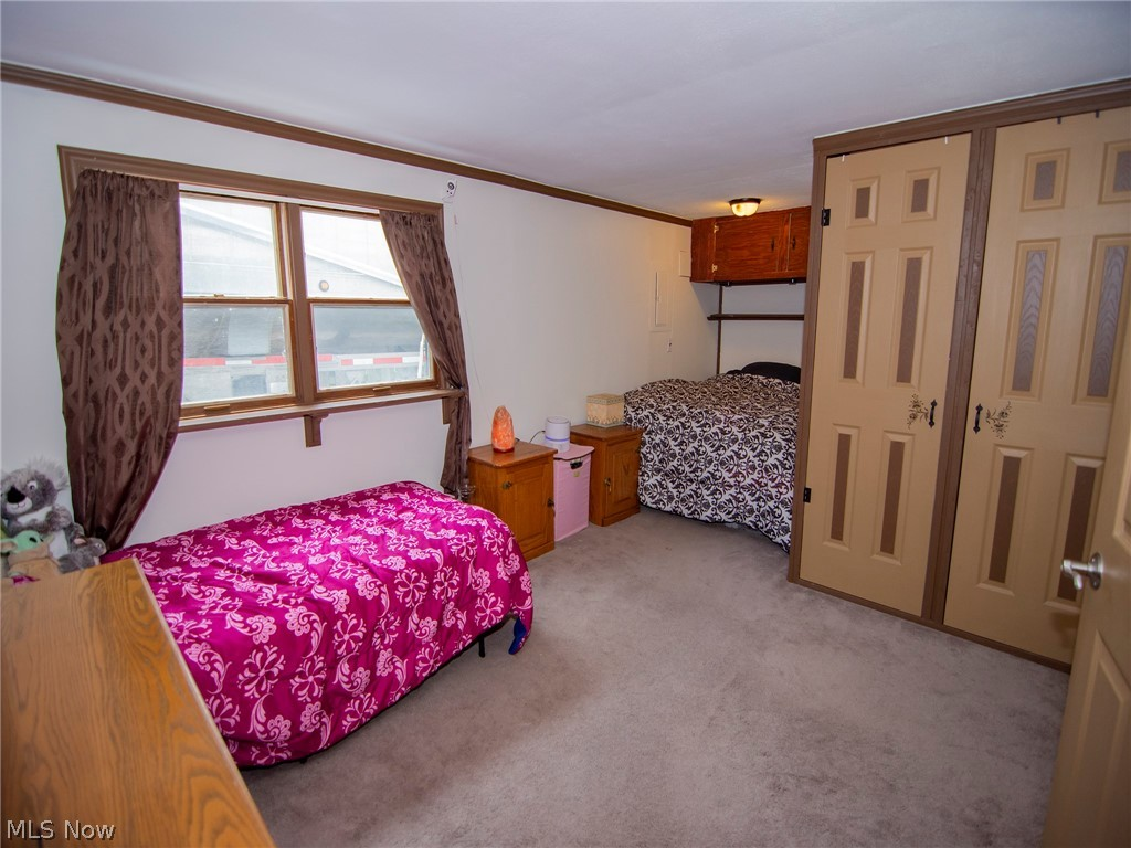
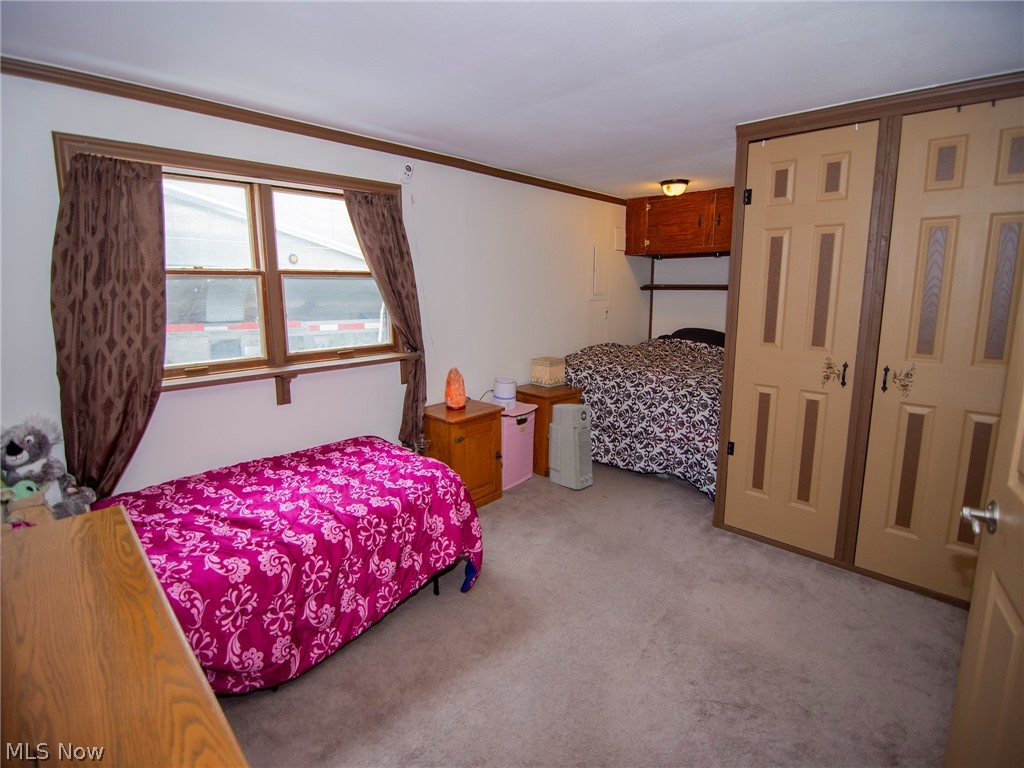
+ air purifier (570, 444)
